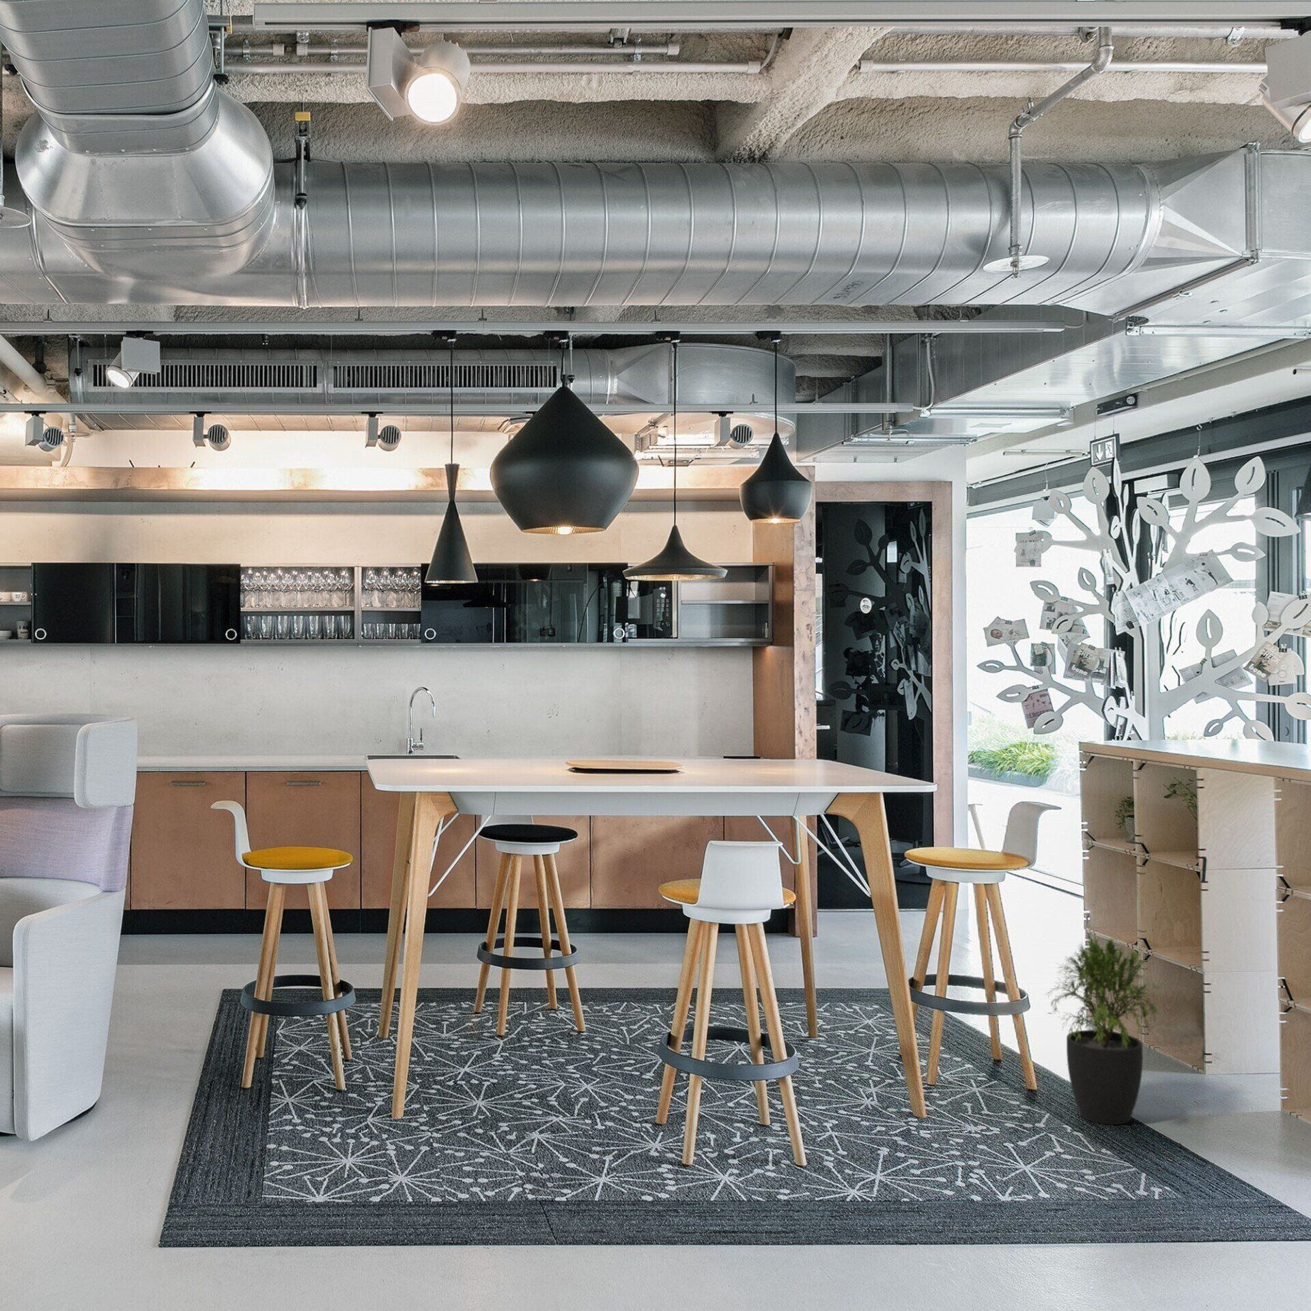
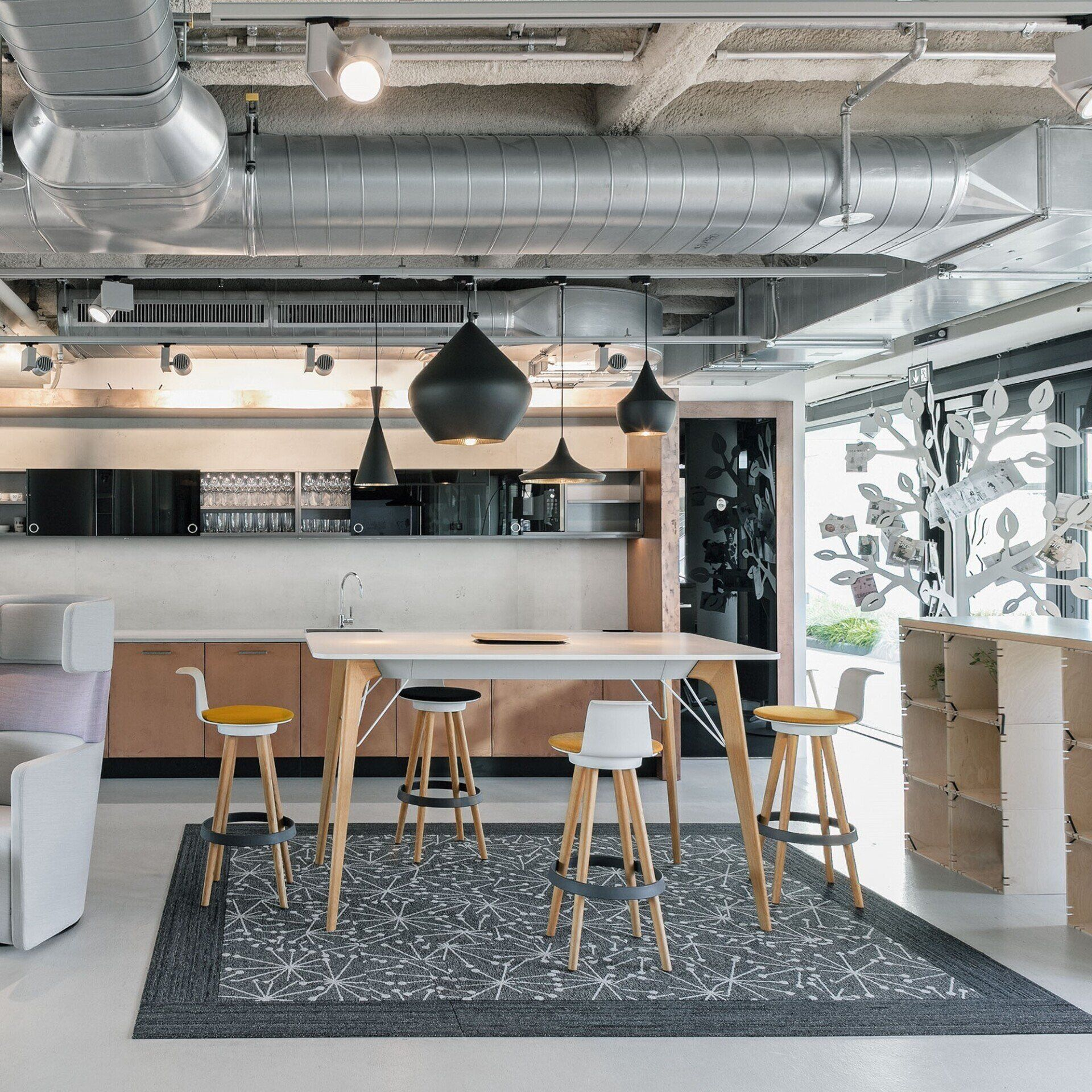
- potted plant (1111, 1025)
